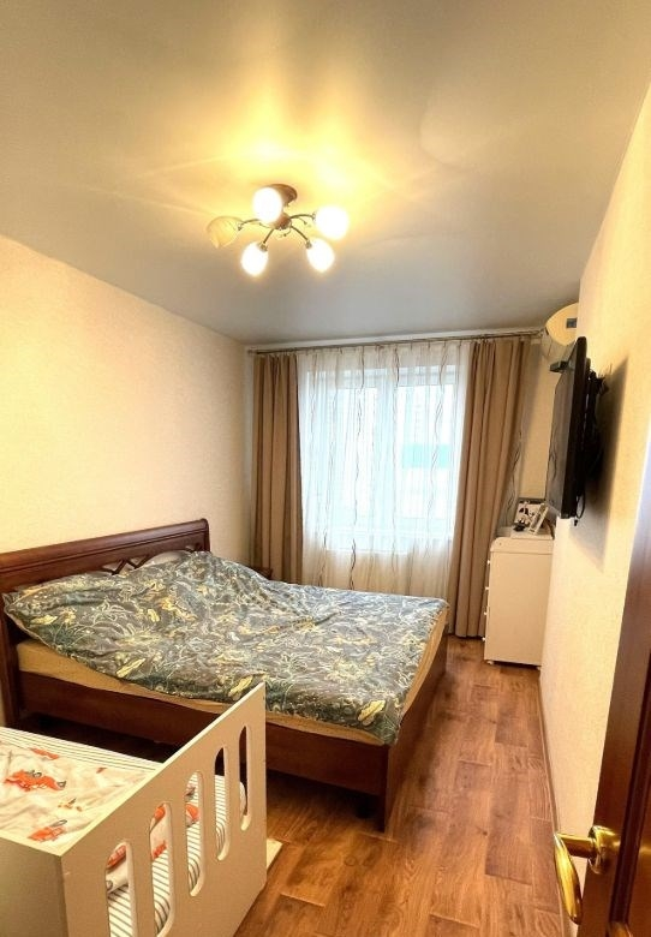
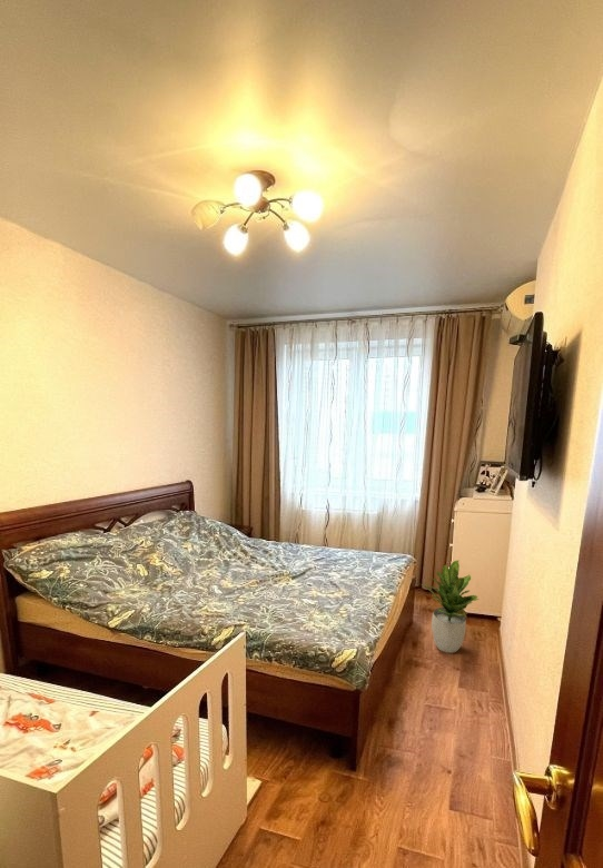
+ potted plant (449, 603)
